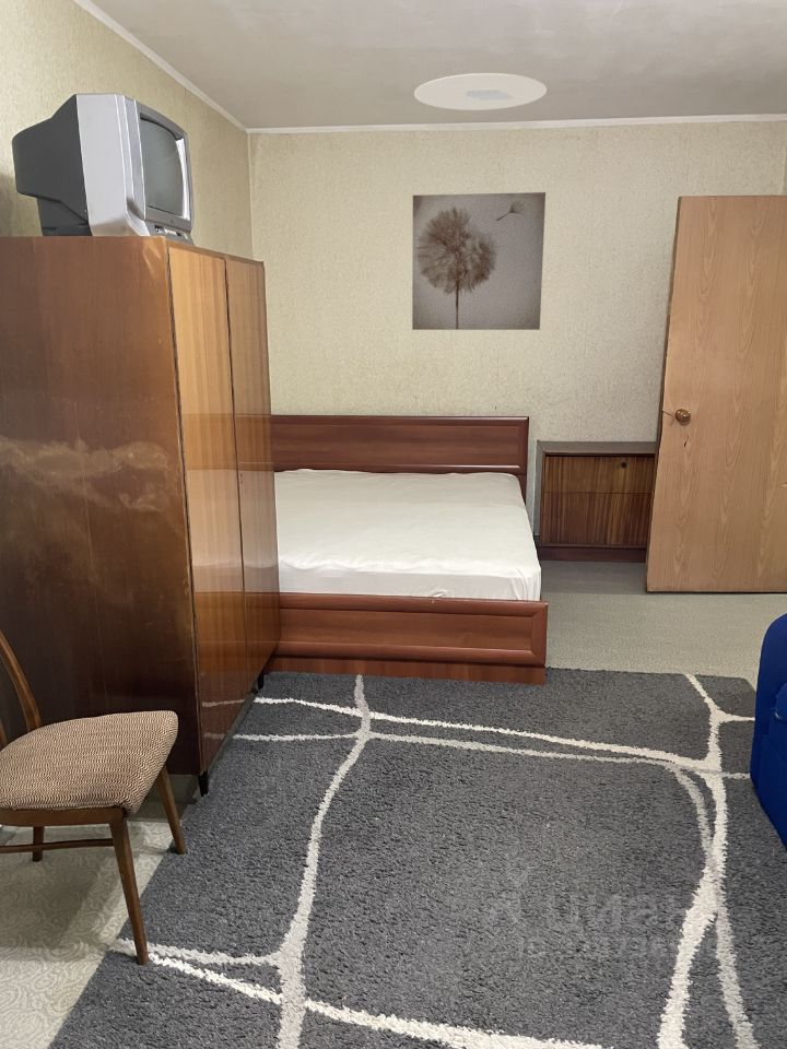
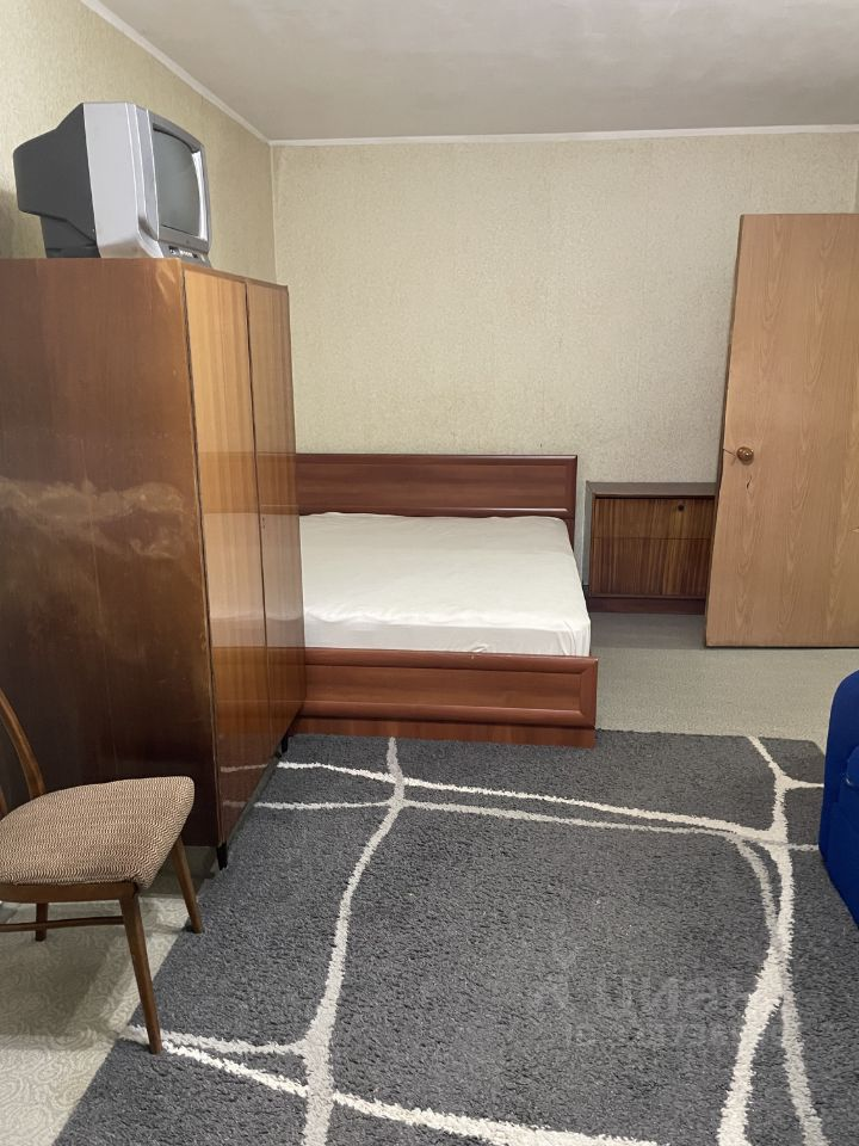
- ceiling light (480, 86)
- wall art (477, 262)
